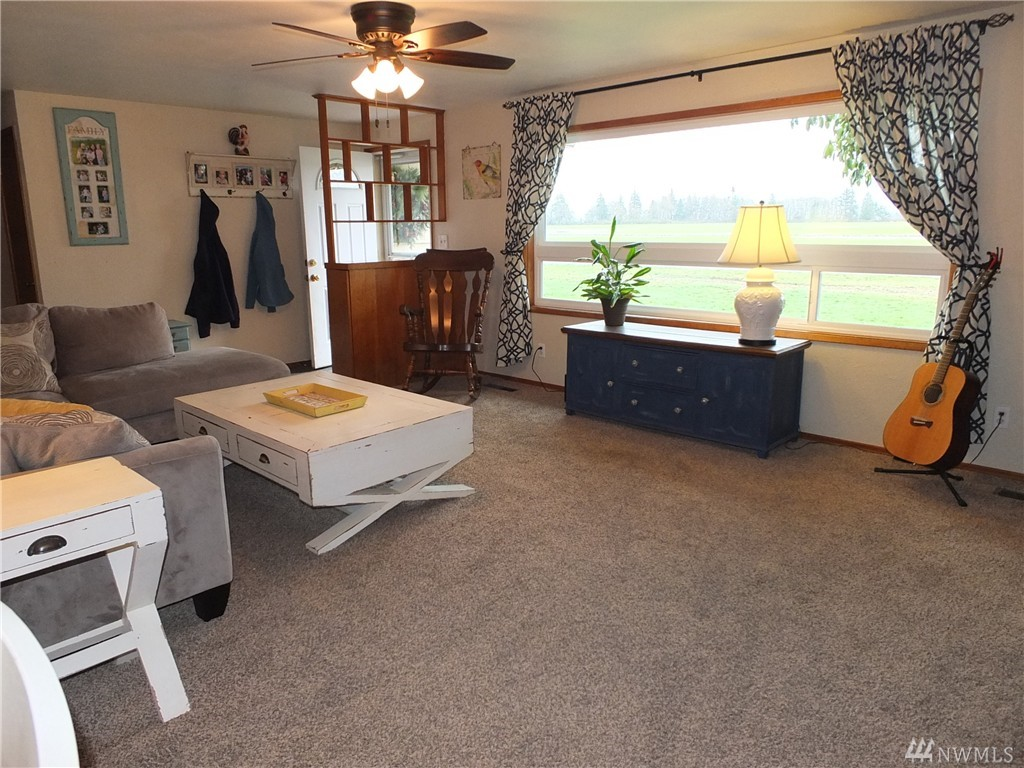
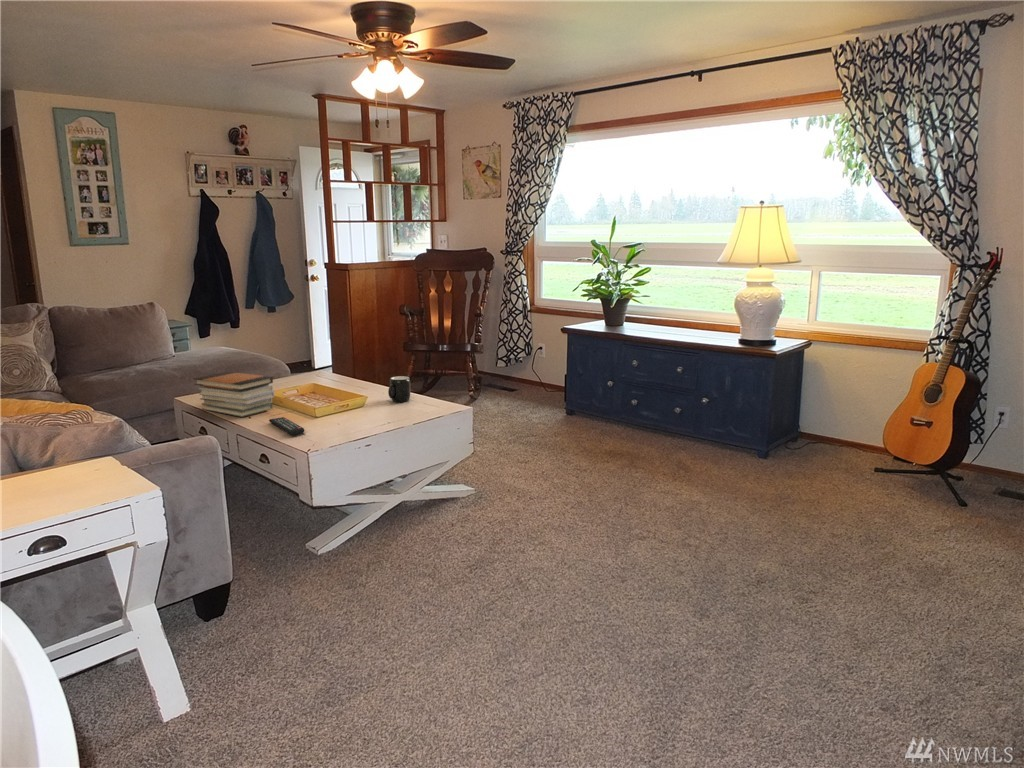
+ book stack (235, 393)
+ mug (398, 390)
+ remote control (286, 425)
